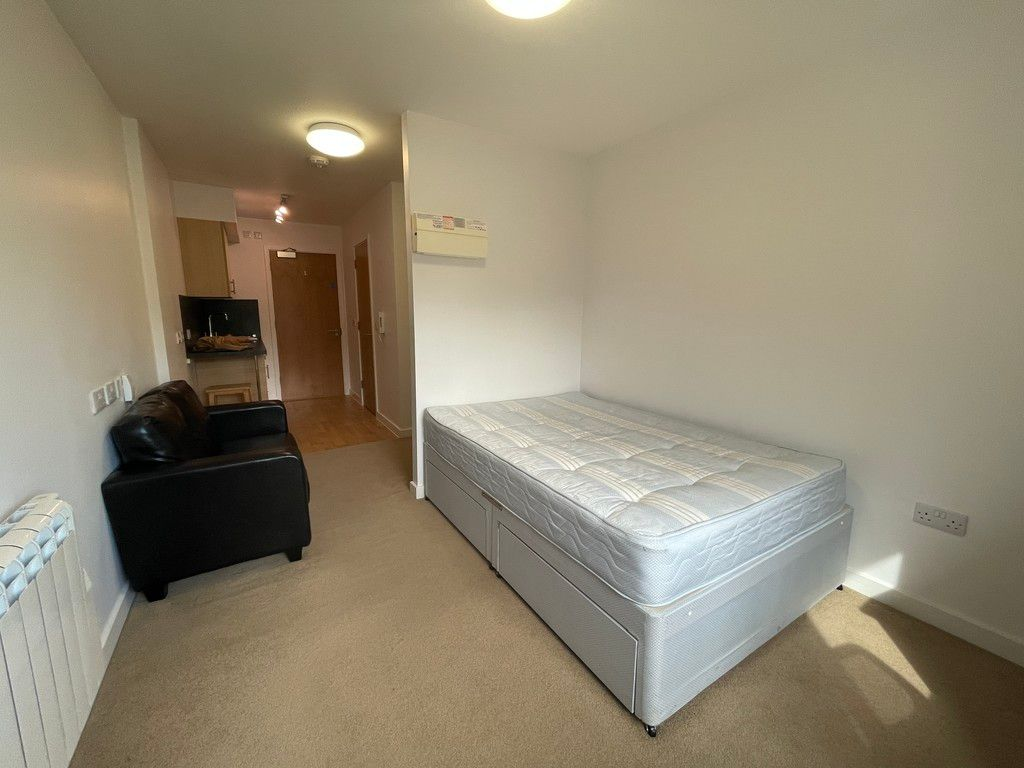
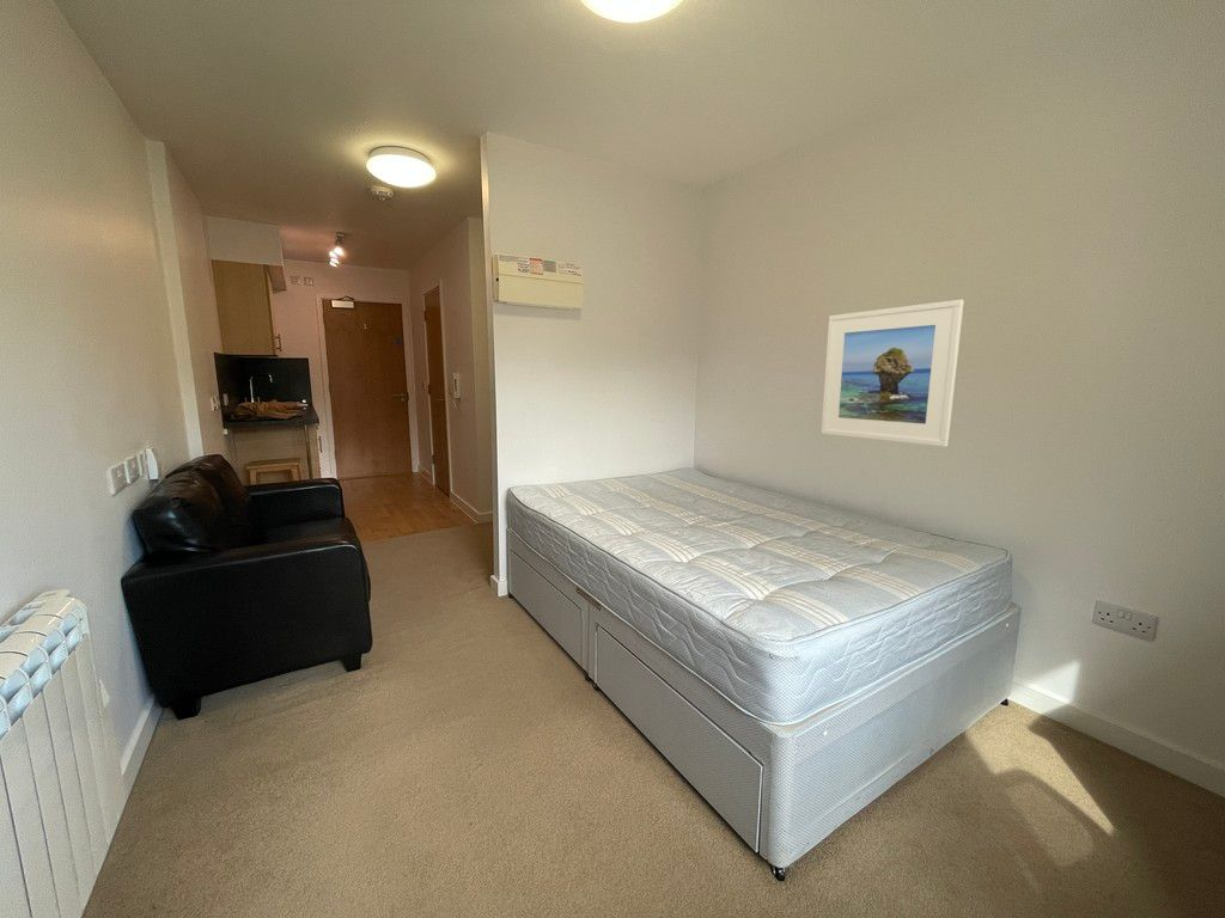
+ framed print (883, 375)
